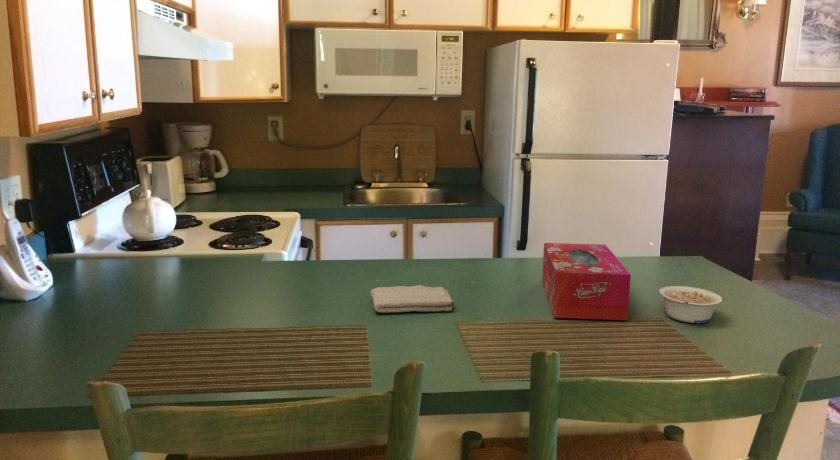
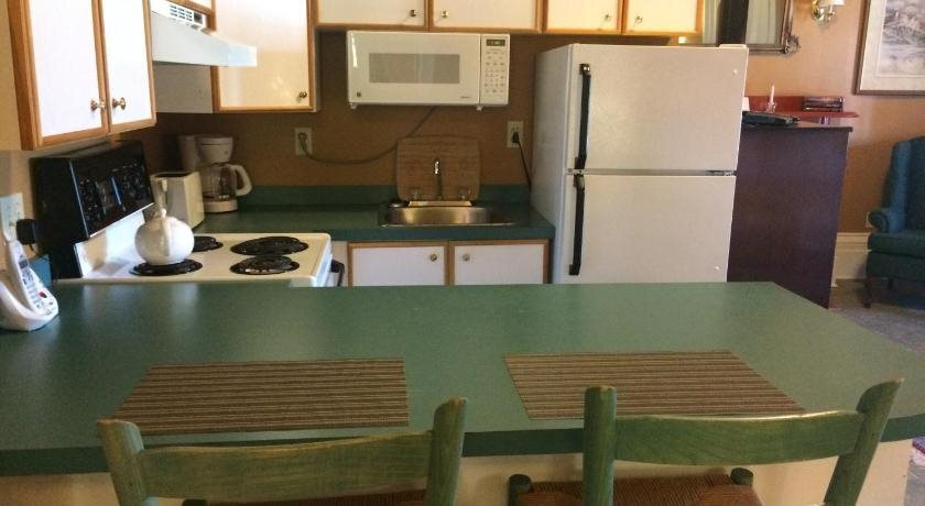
- legume (690, 304)
- tissue box (582, 278)
- washcloth (411, 298)
